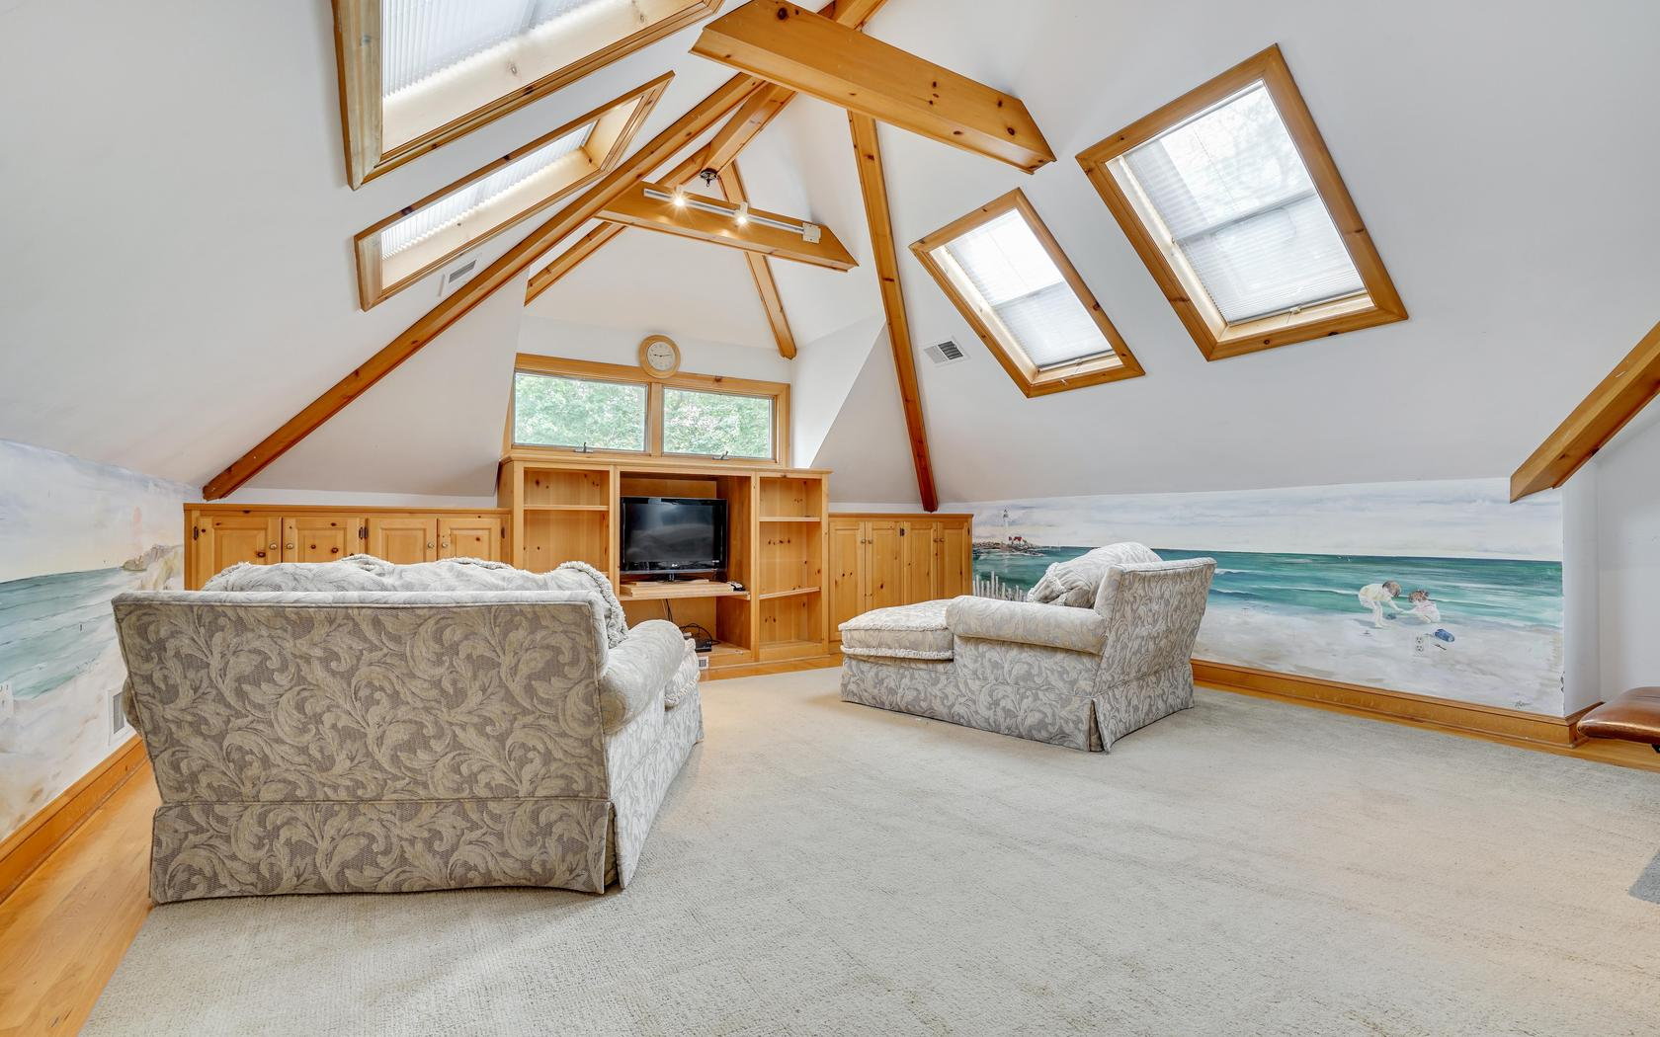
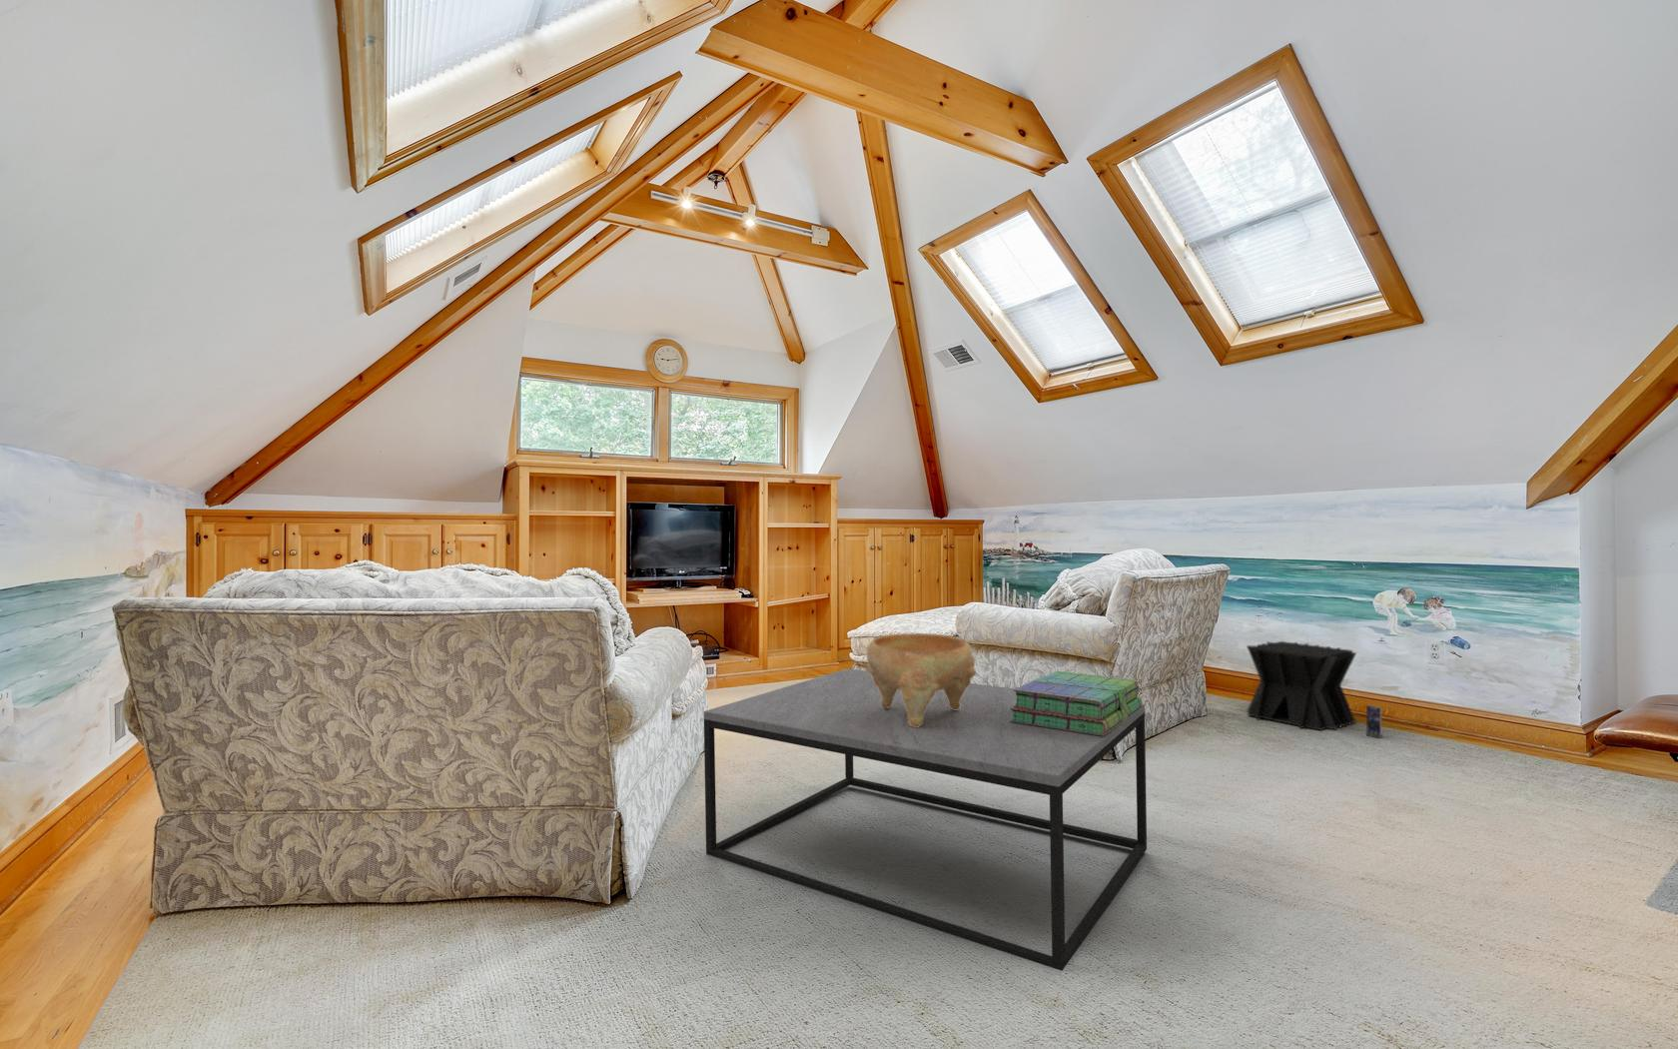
+ stack of books (1076, 700)
+ decorative bowl (915, 677)
+ coffee table (928, 770)
+ side table (1318, 685)
